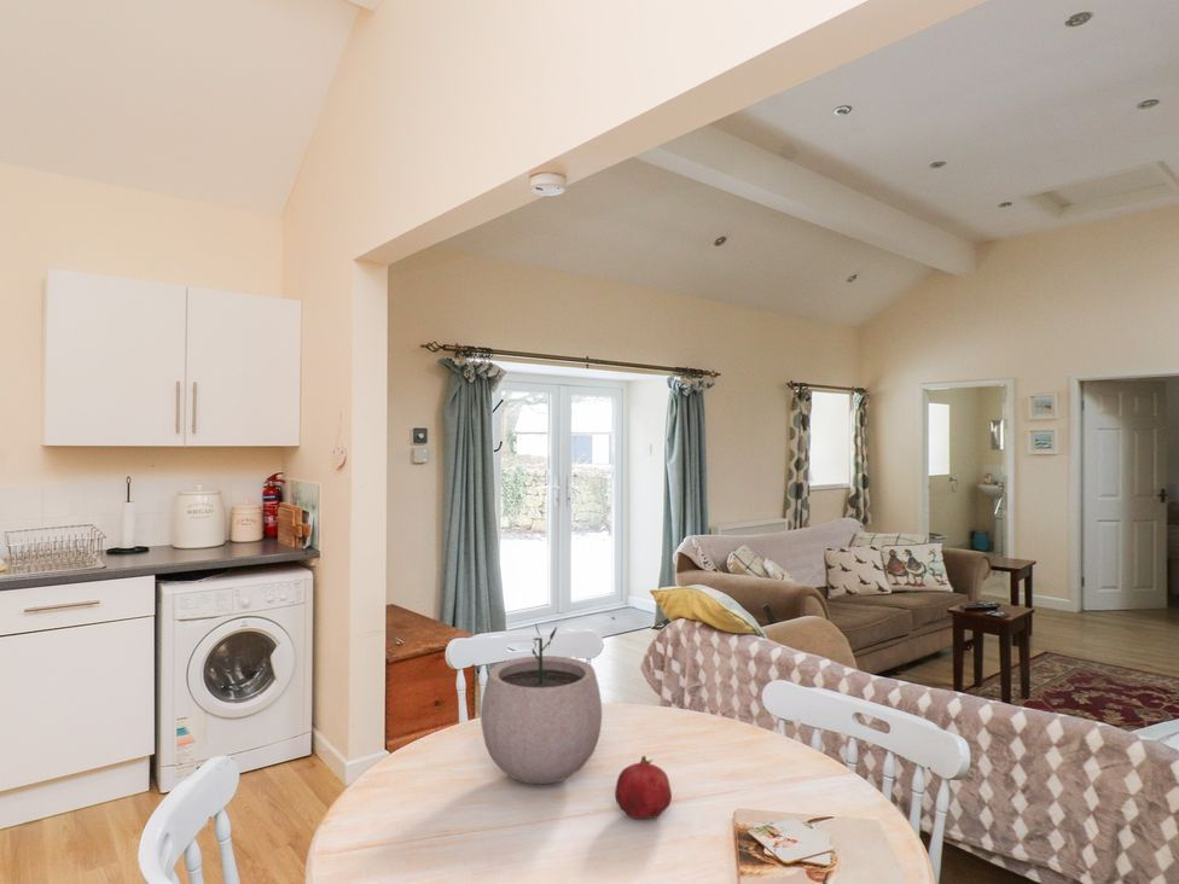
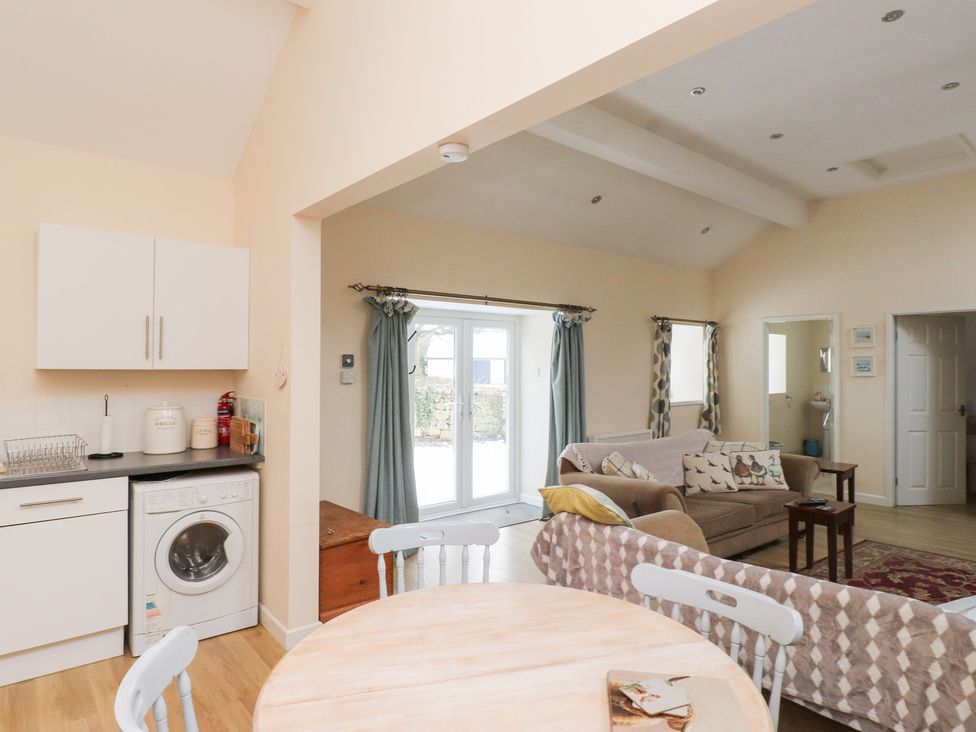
- plant pot (541, 699)
- fruit (643, 785)
